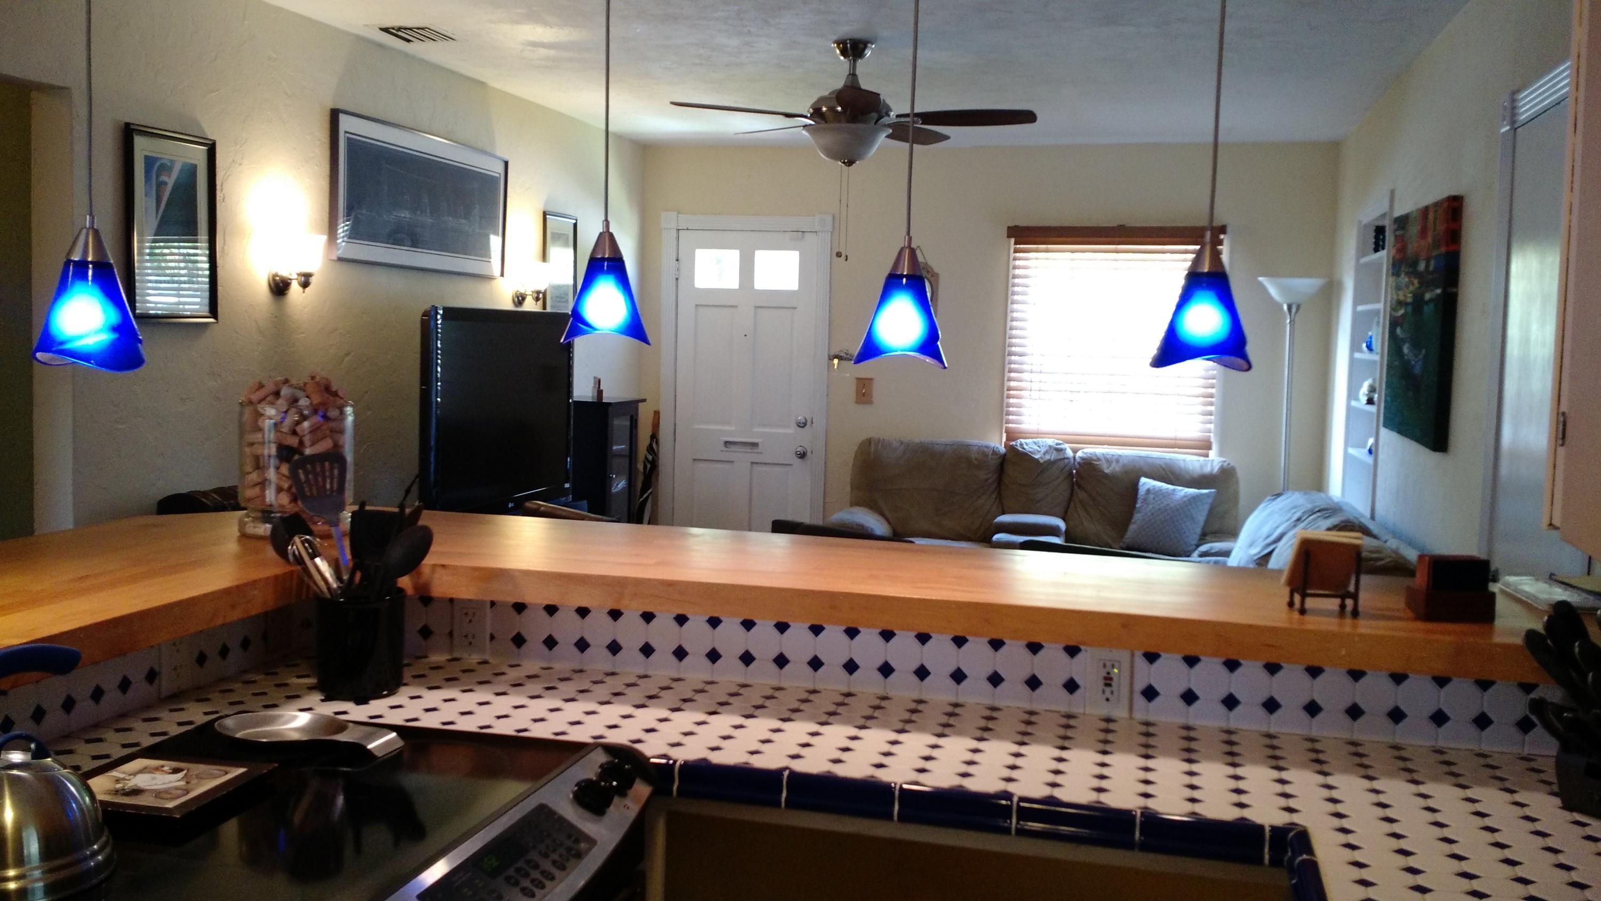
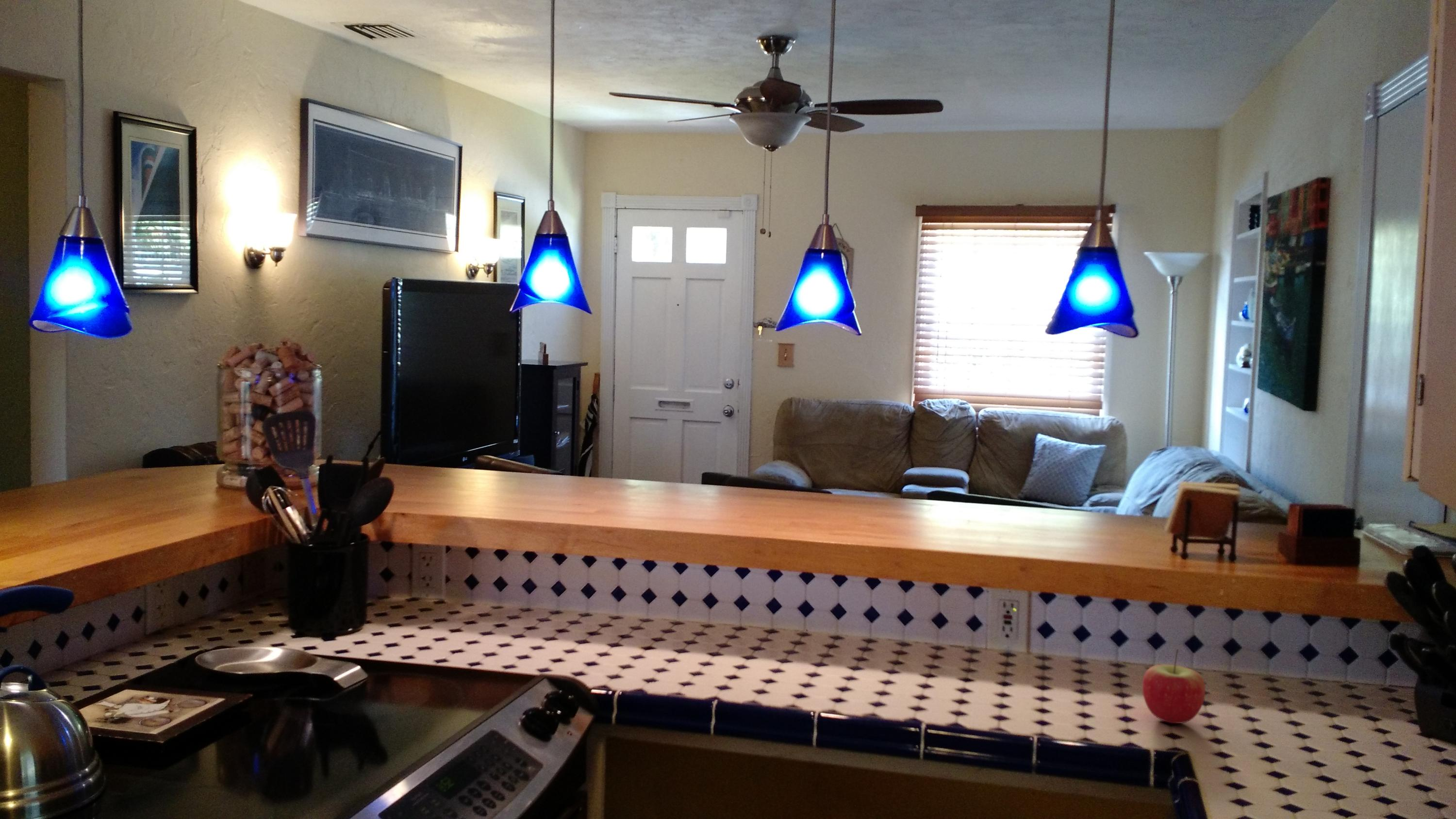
+ apple (1174, 686)
